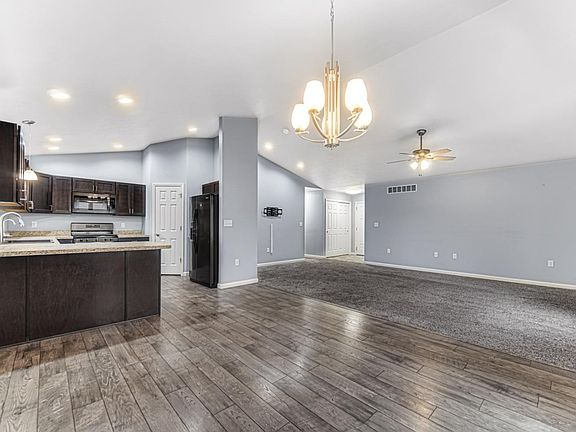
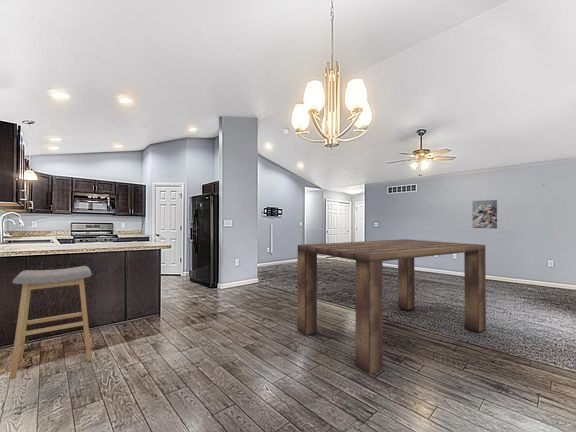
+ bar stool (55, 316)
+ wall art (484, 214)
+ dining table (398, 287)
